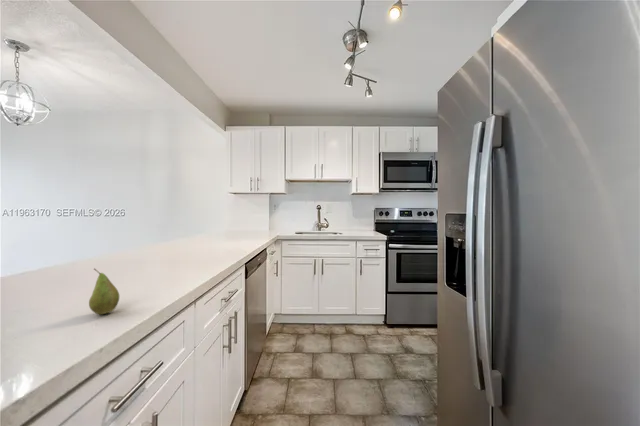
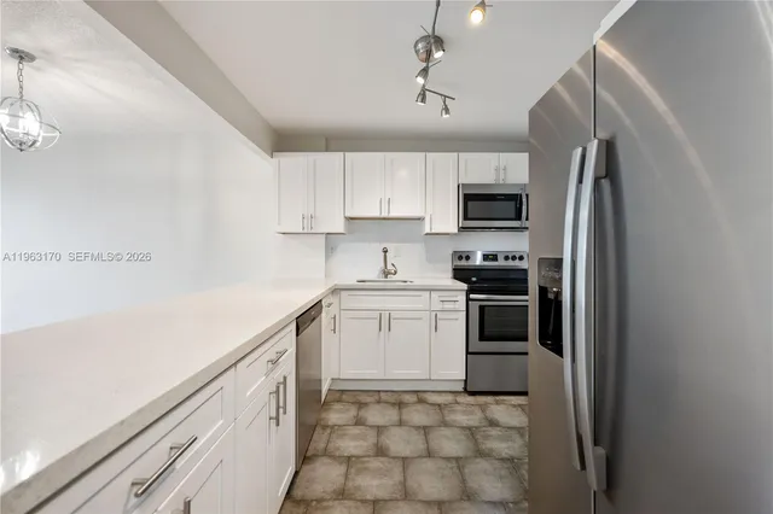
- fruit (104, 290)
